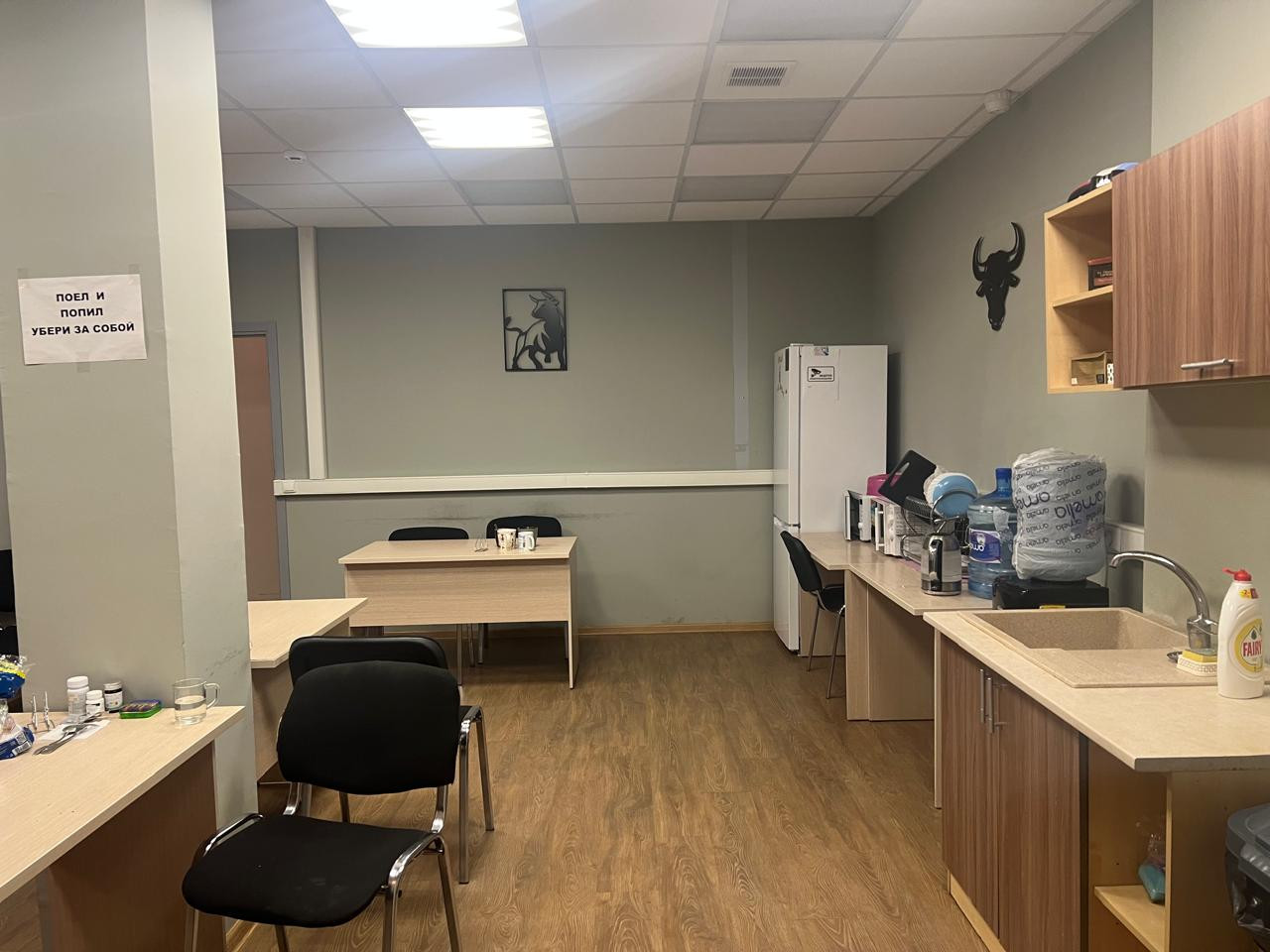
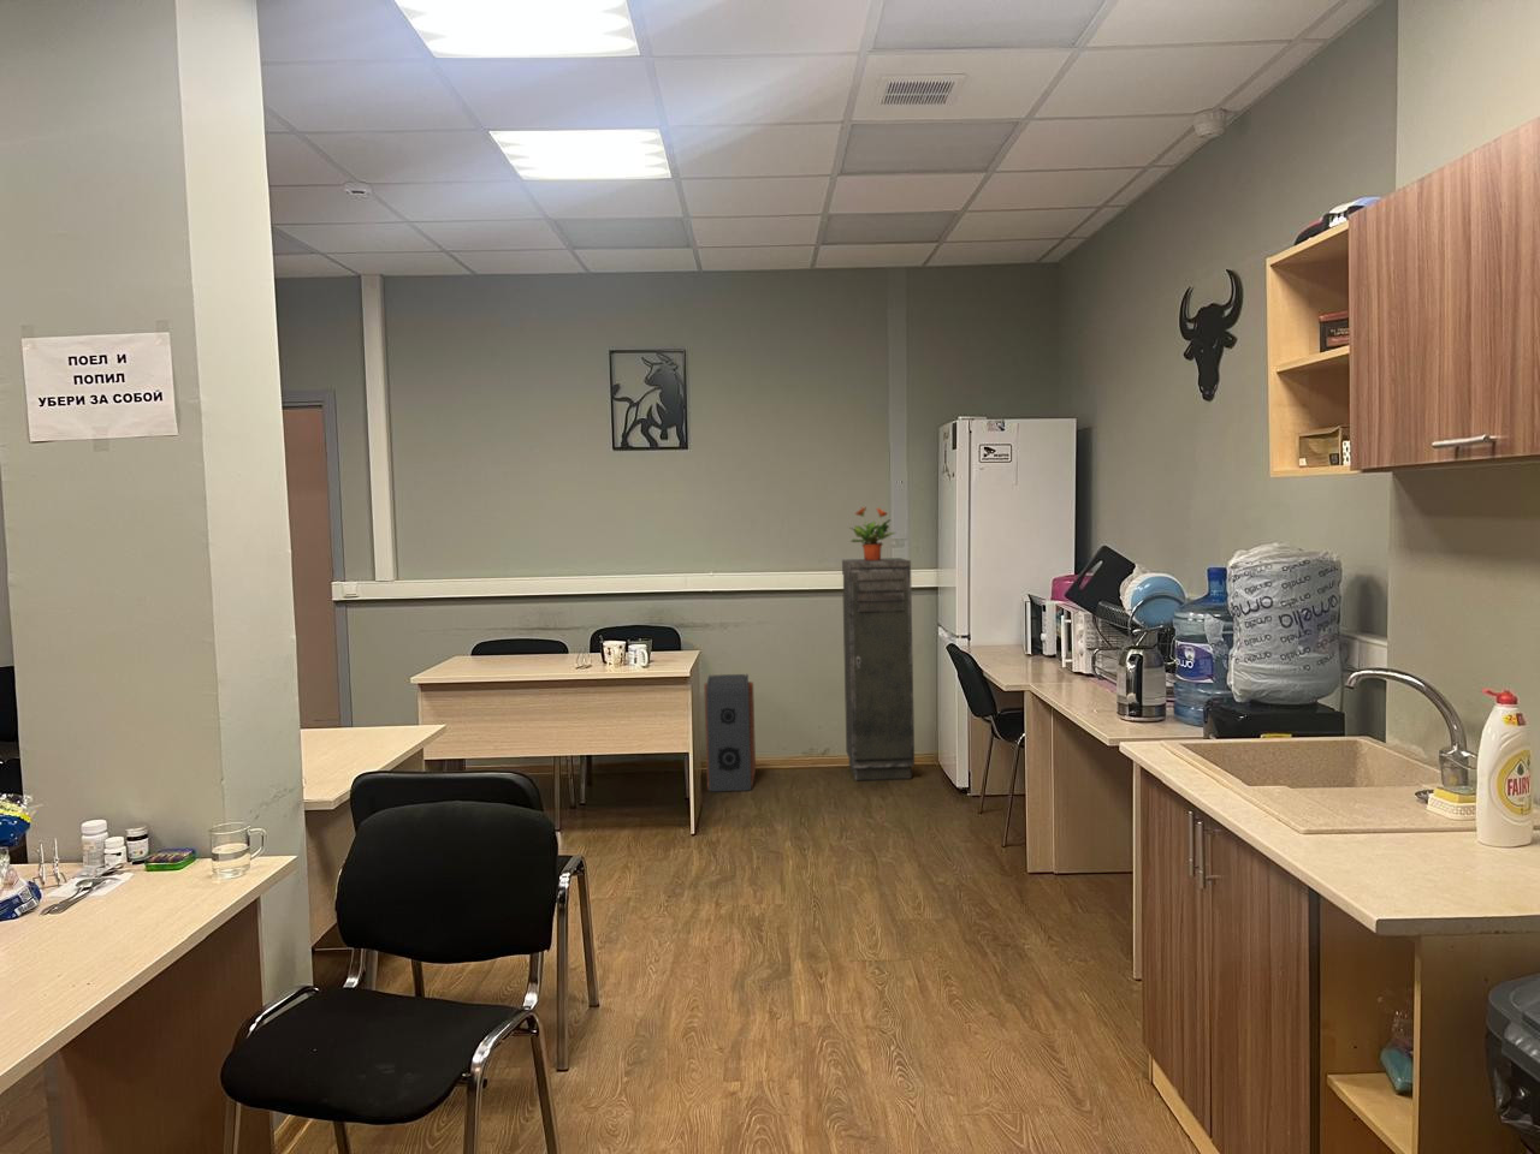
+ storage cabinet (877, 665)
+ potted plant (871, 532)
+ speaker (729, 730)
